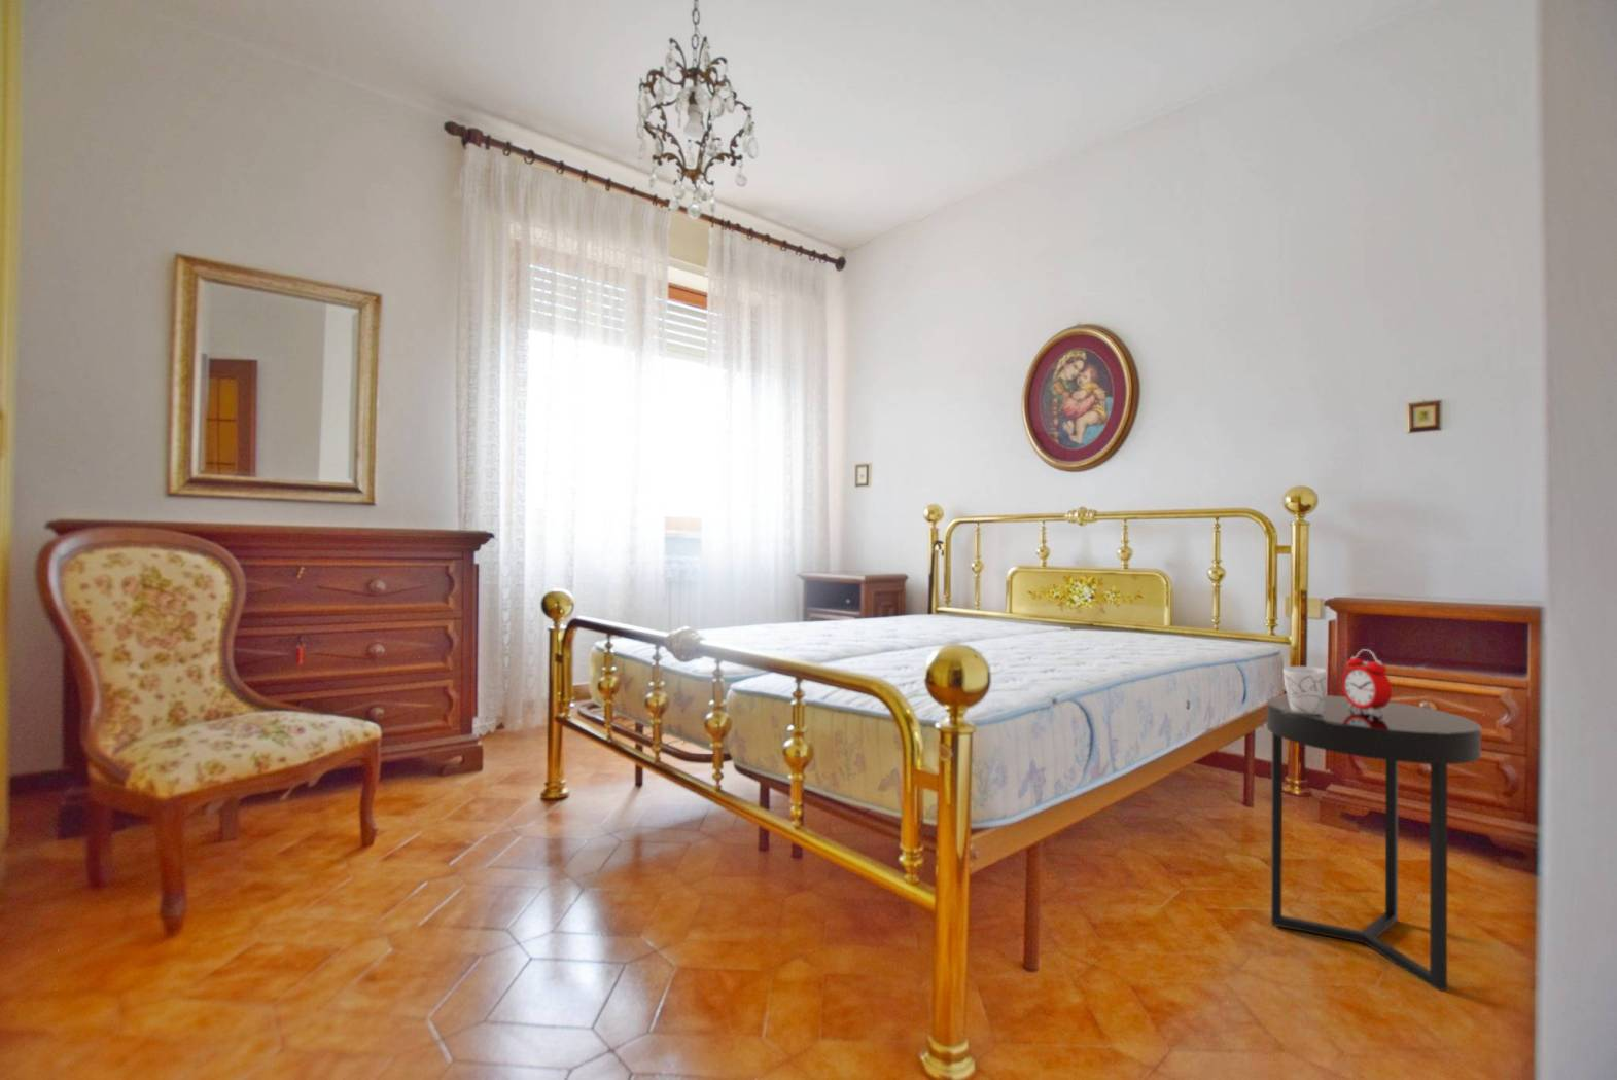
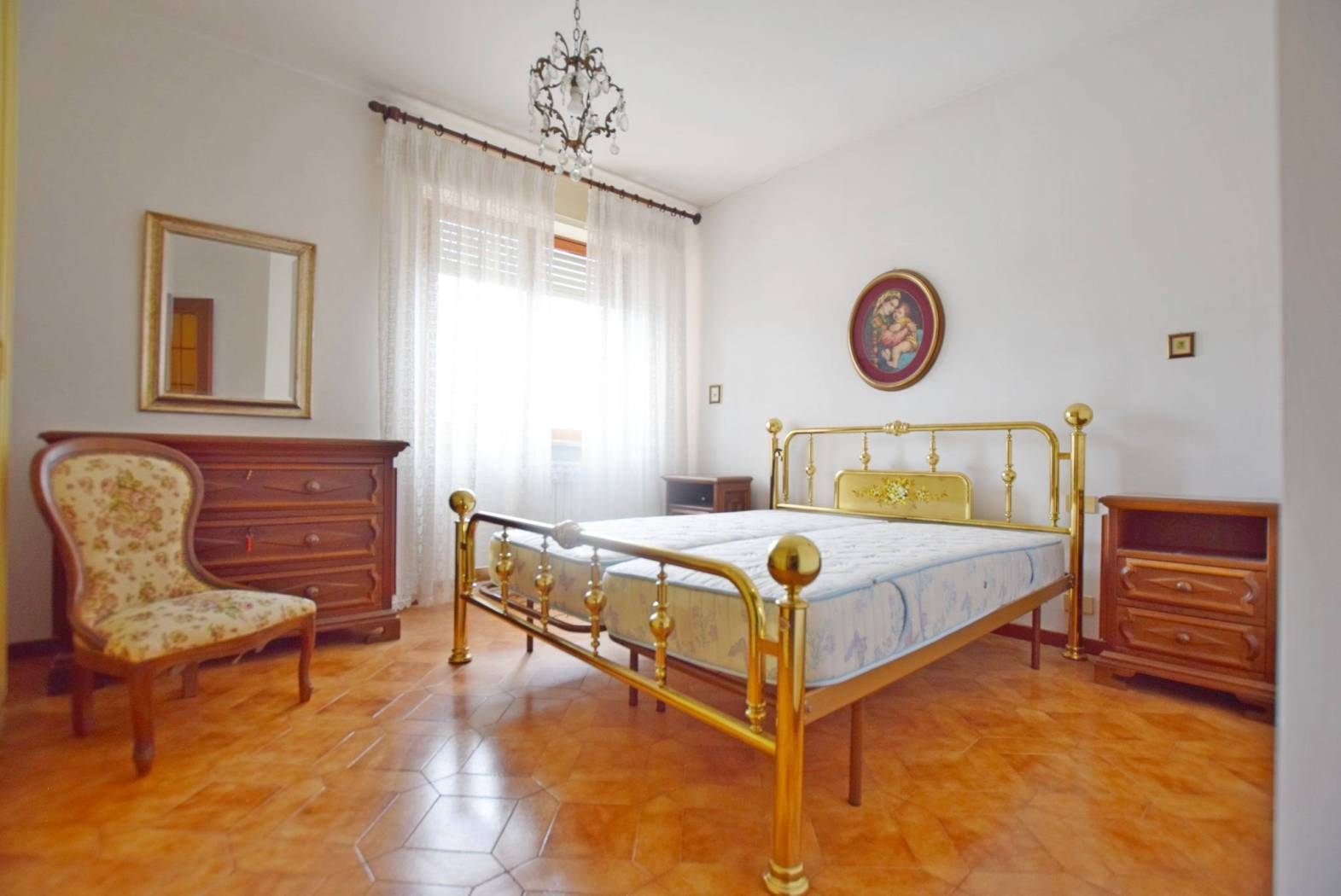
- side table (1385, 826)
- mug (1305, 689)
- alarm clock (1366, 679)
